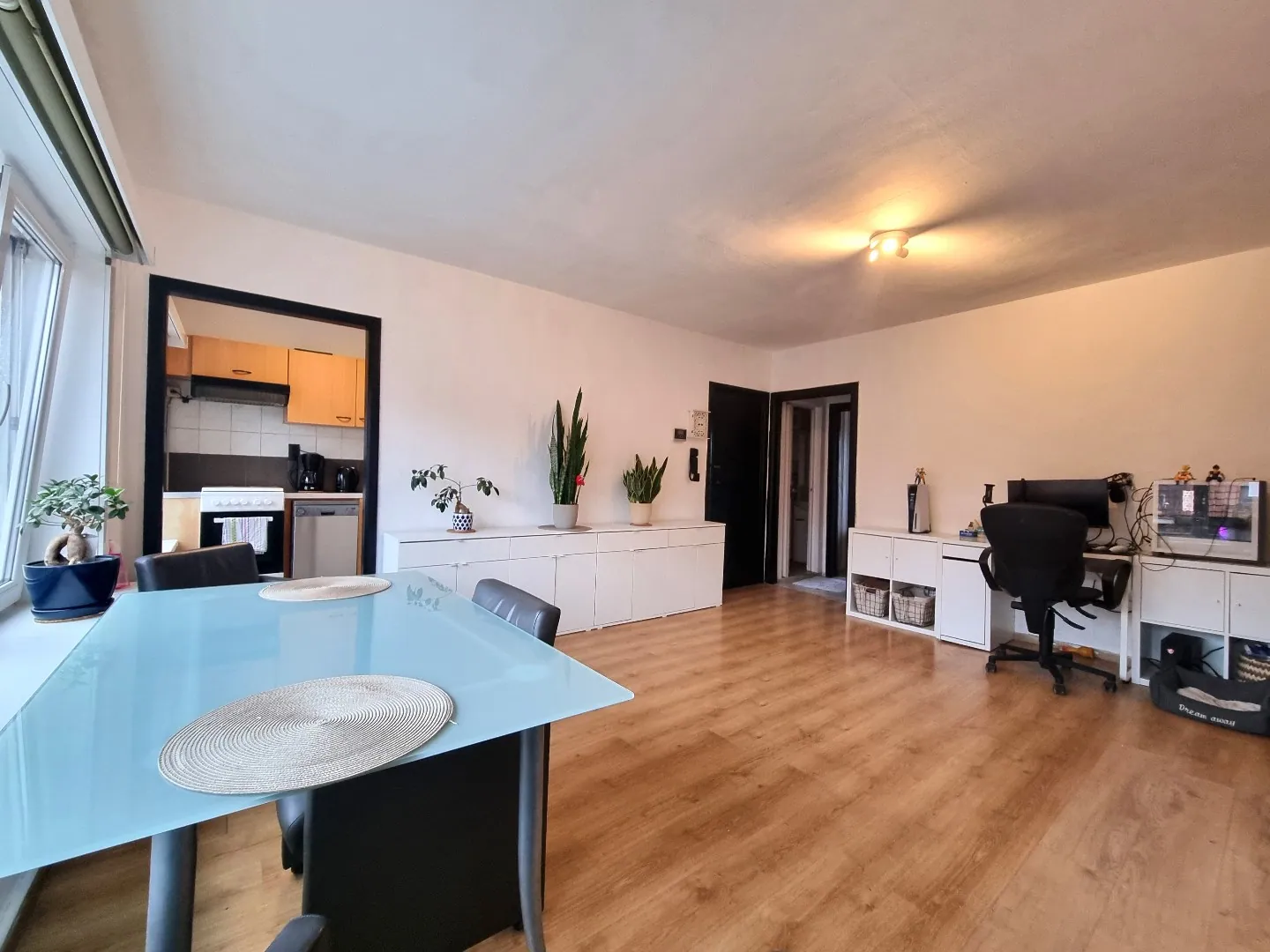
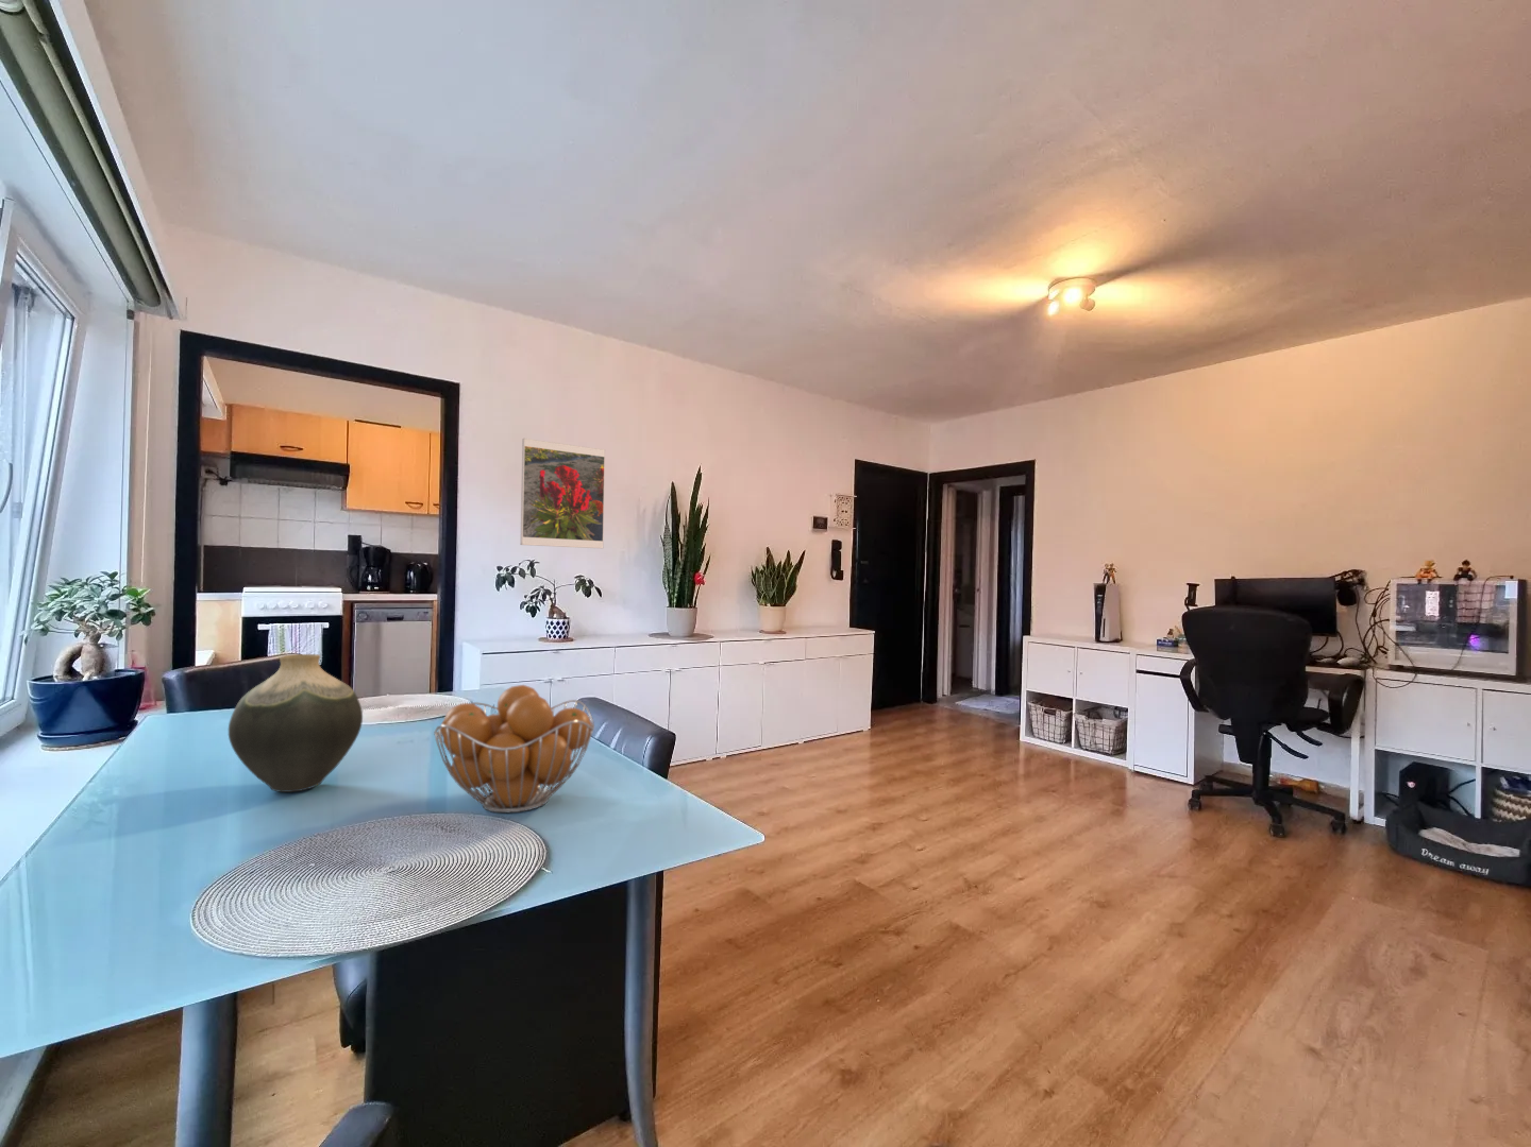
+ vase (298, 722)
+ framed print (563, 495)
+ fruit basket (517, 746)
